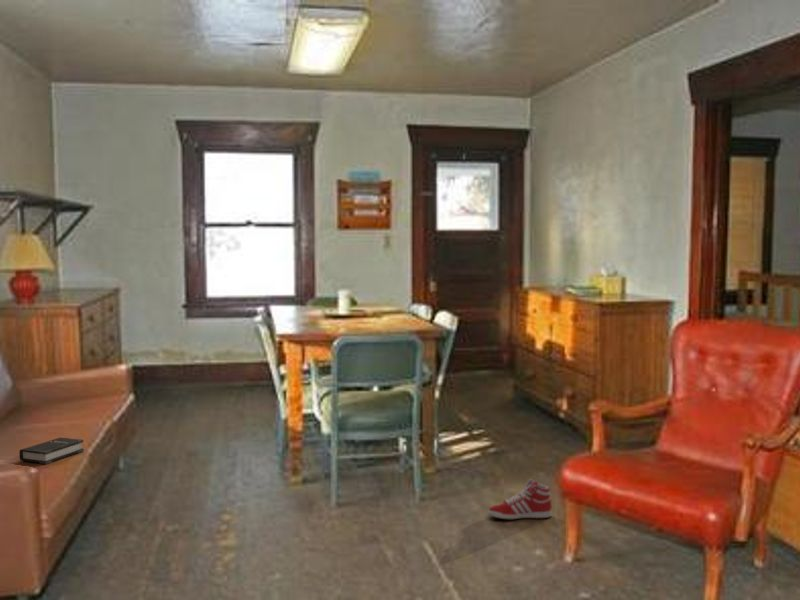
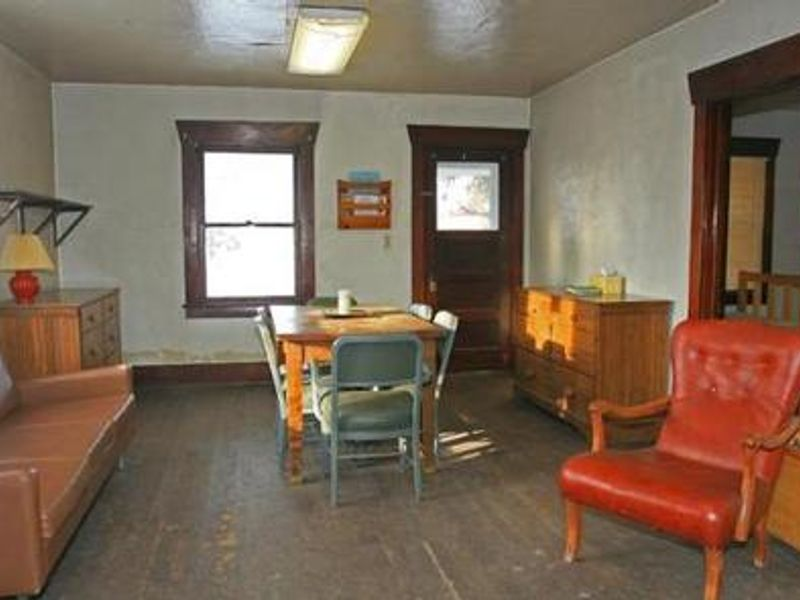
- sneaker (519, 498)
- hardback book (52, 449)
